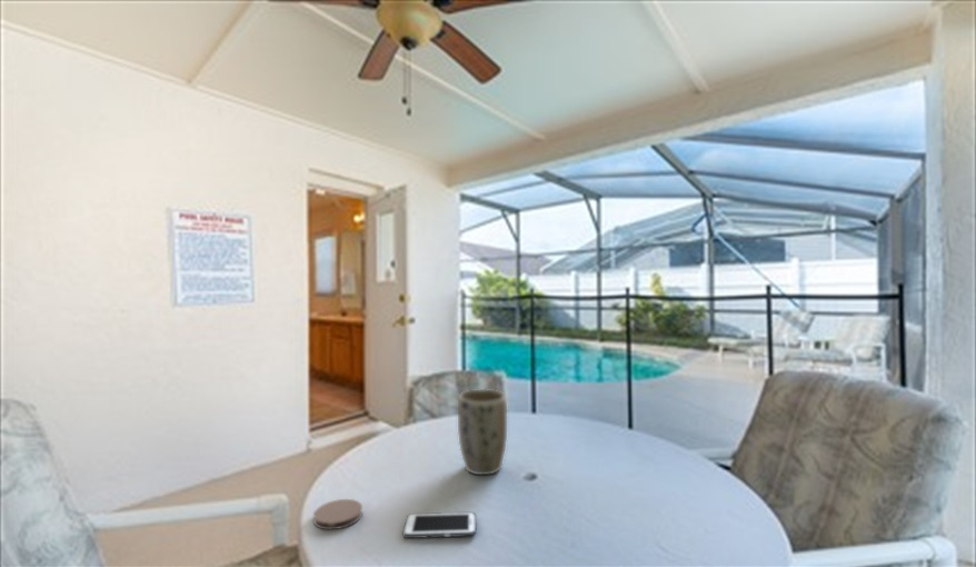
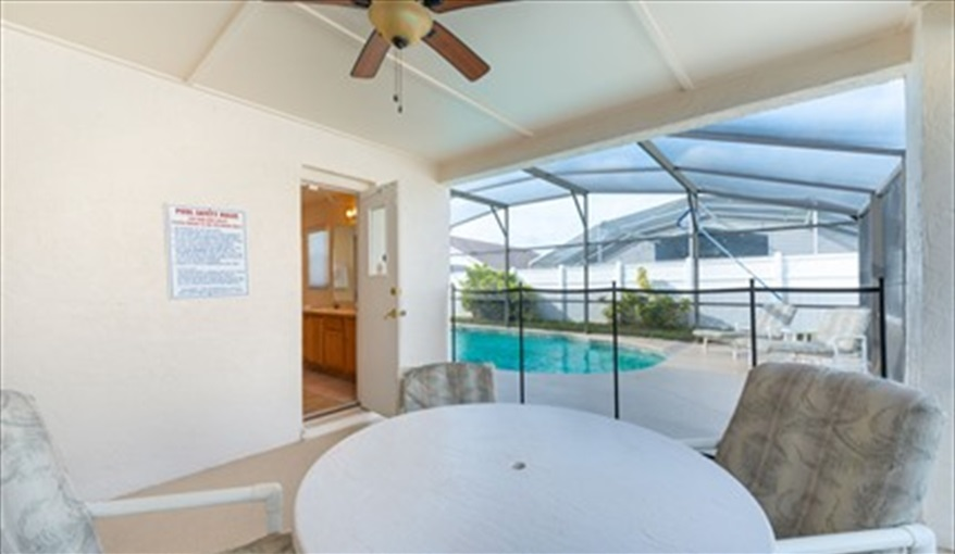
- plant pot (482, 431)
- coaster (338, 513)
- cell phone (440, 525)
